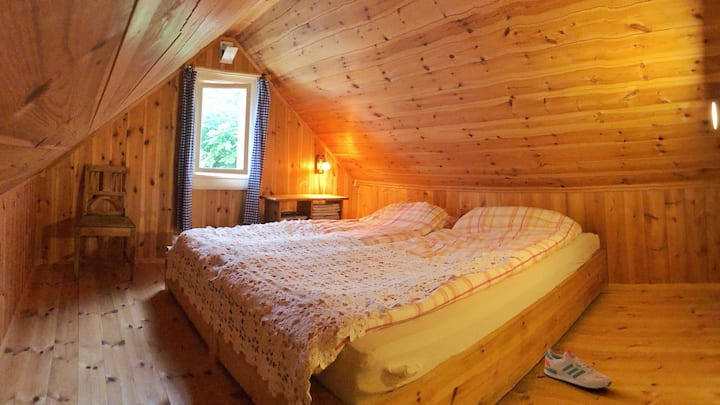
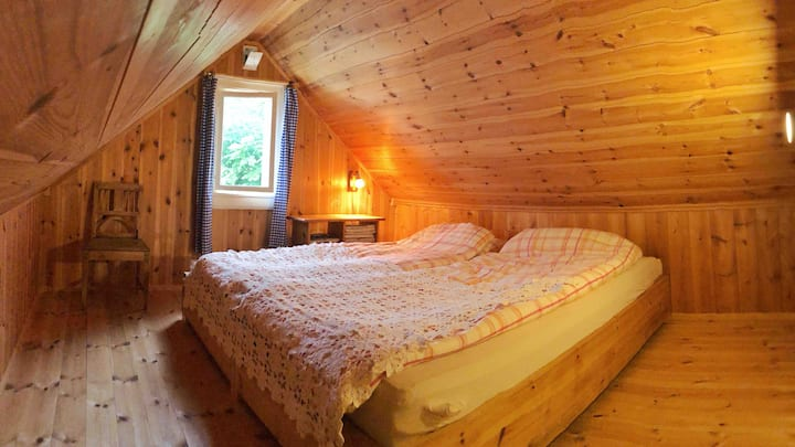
- shoe (575, 367)
